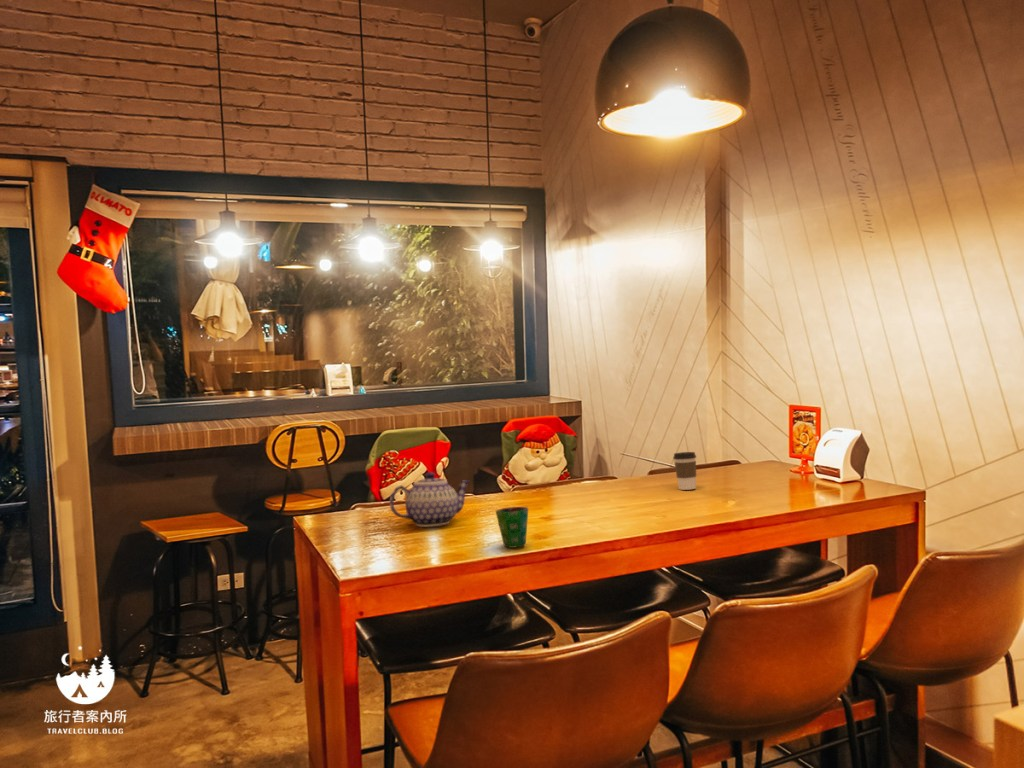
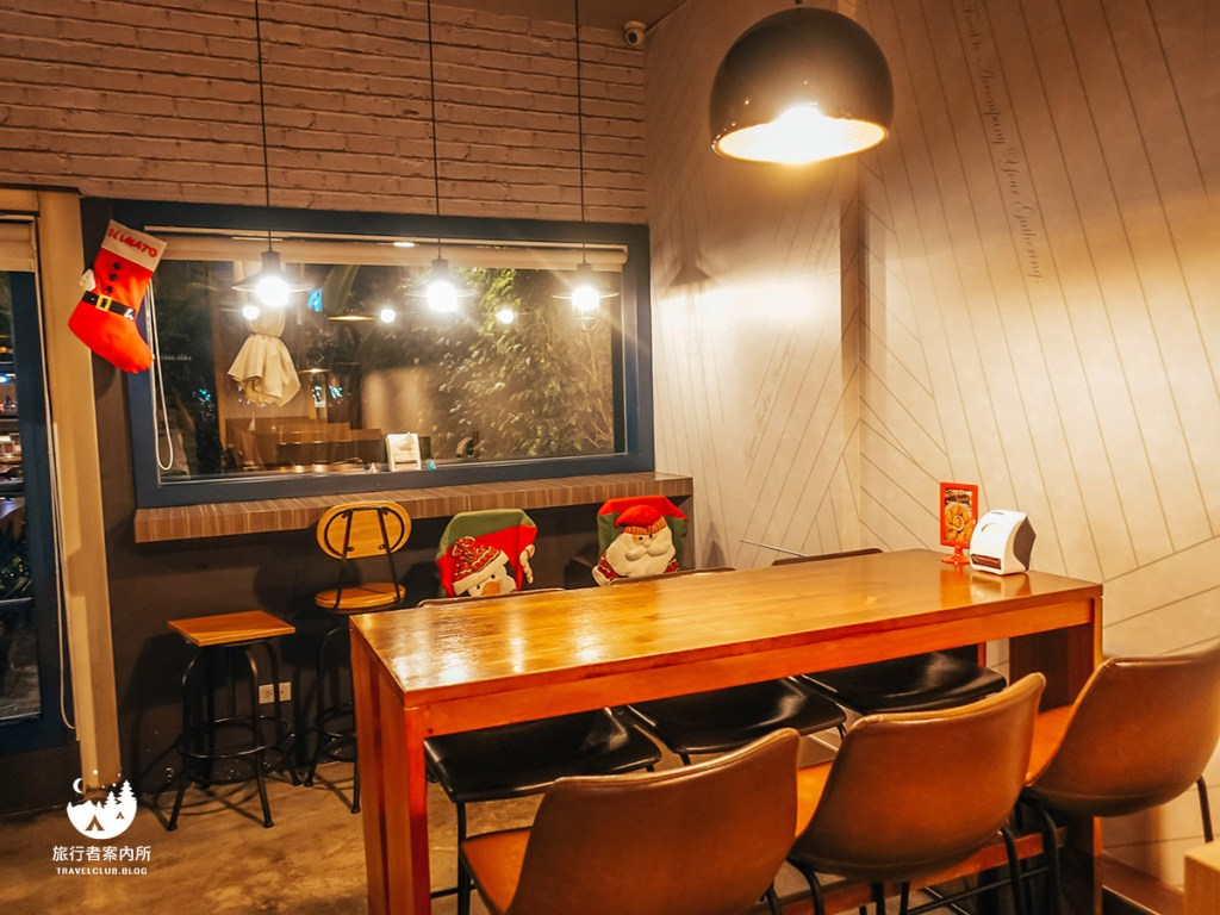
- cup (511, 526)
- coffee cup (685, 470)
- teapot (431, 497)
